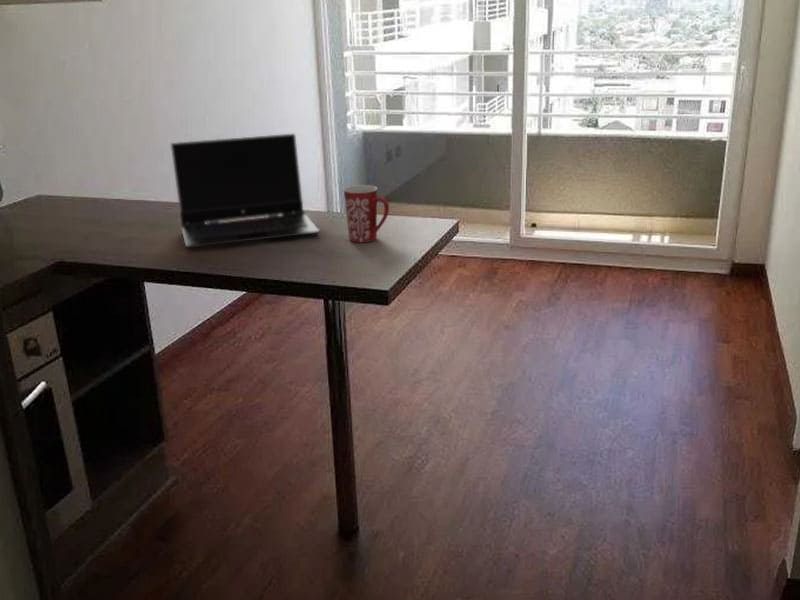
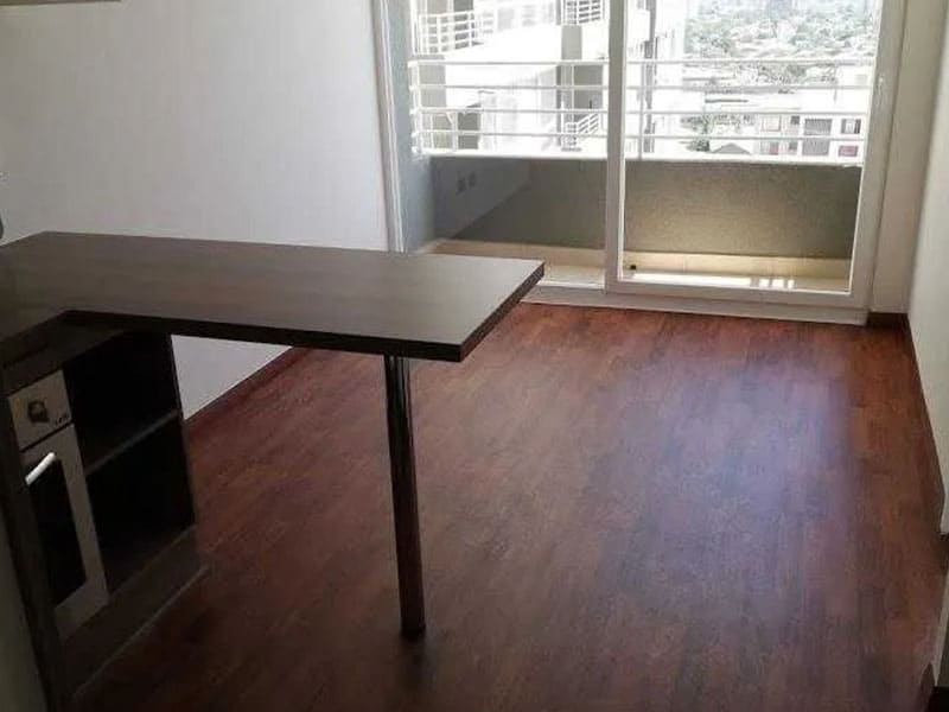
- mug (367, 214)
- laptop computer (244, 189)
